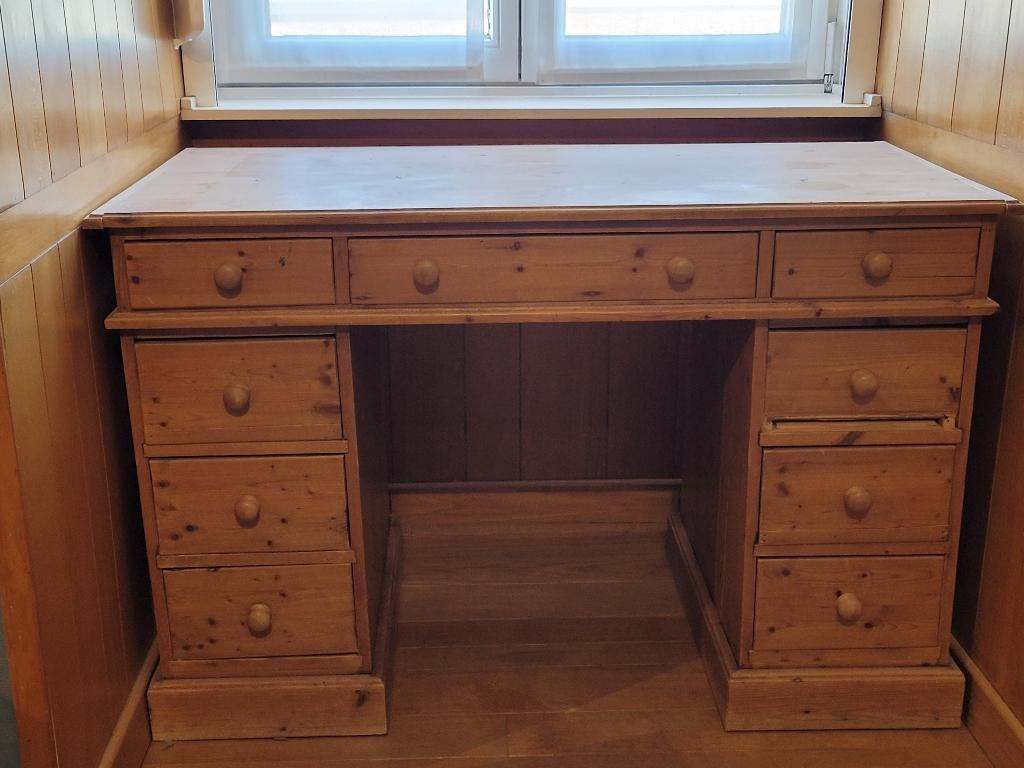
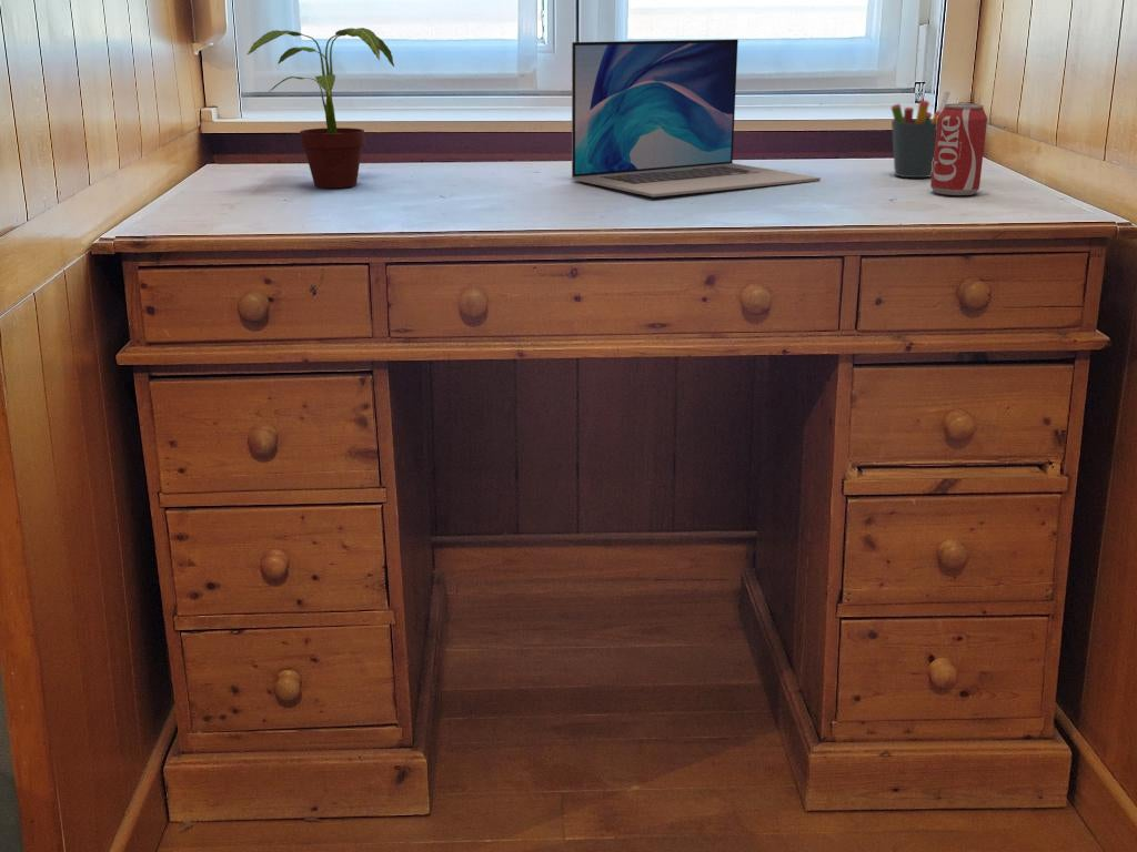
+ beverage can (958, 149)
+ potted plant (326, 108)
+ laptop (697, 112)
+ pen holder (917, 133)
